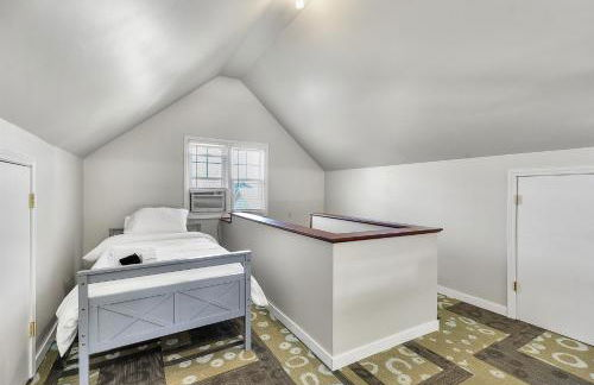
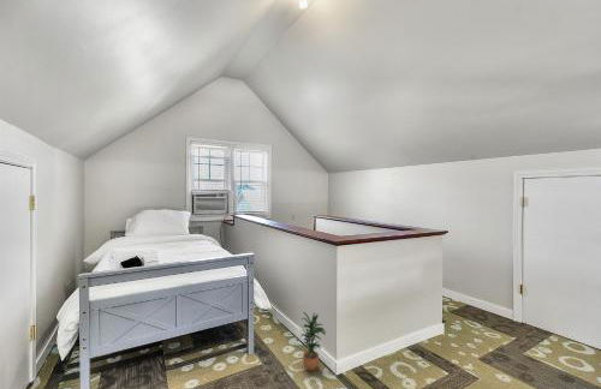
+ potted plant (313, 341)
